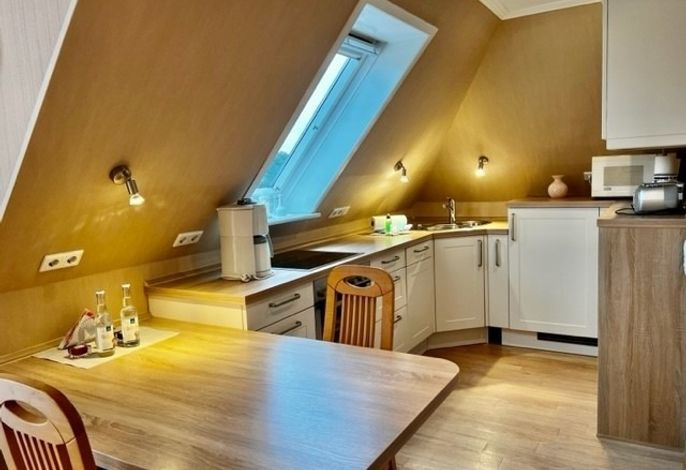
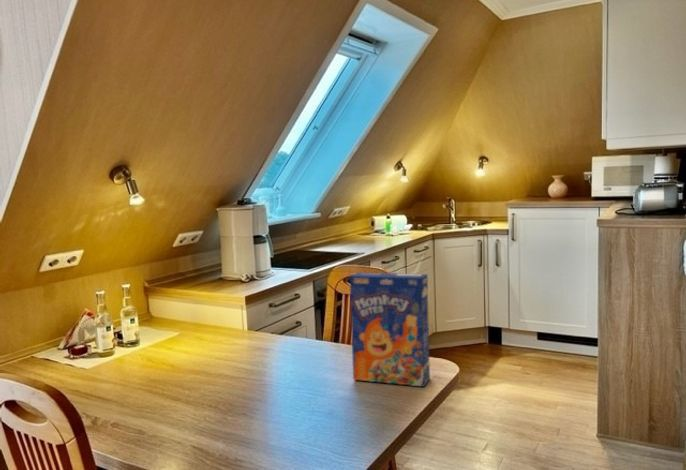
+ cereal box (389, 327)
